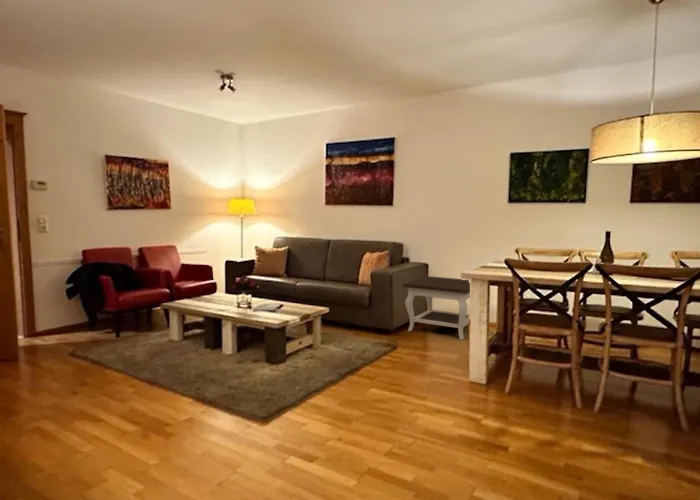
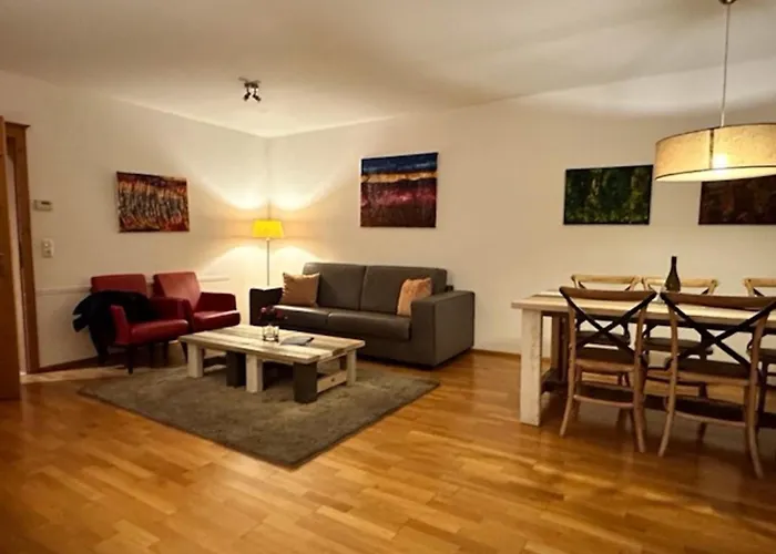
- side table (444, 311)
